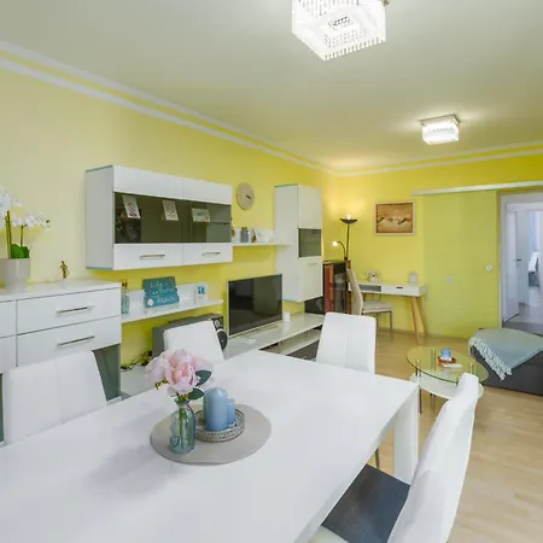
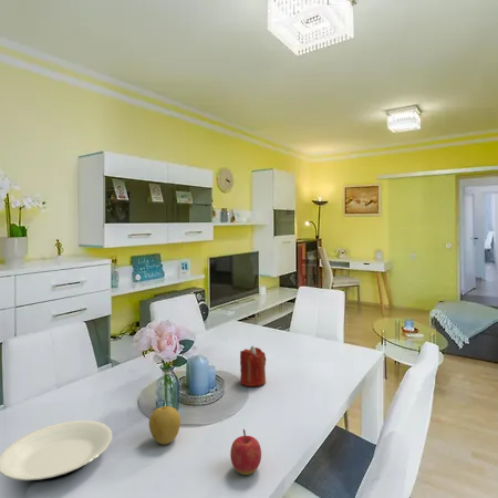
+ plate (59, 453)
+ fruit (165, 424)
+ candle (252, 363)
+ apple (246, 450)
